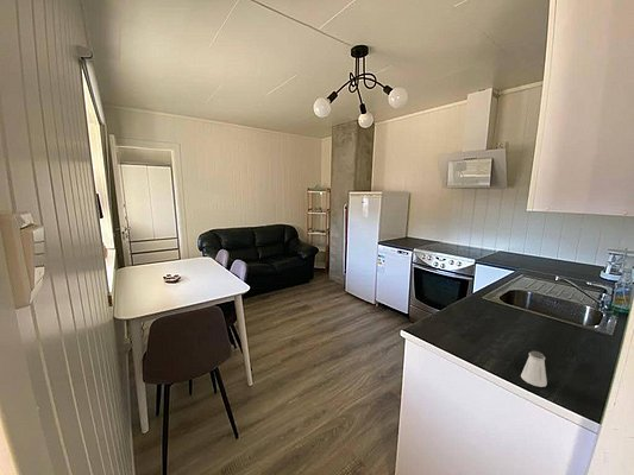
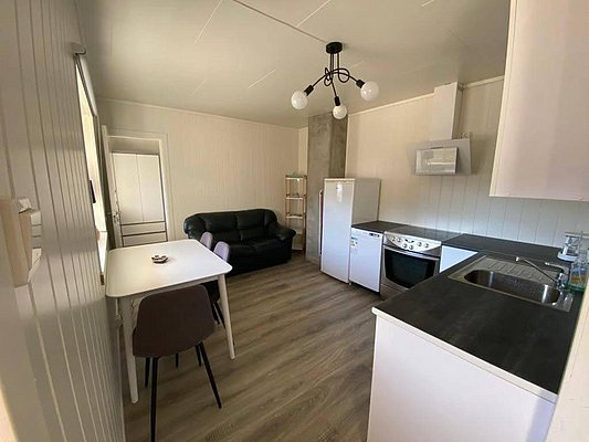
- saltshaker (535, 366)
